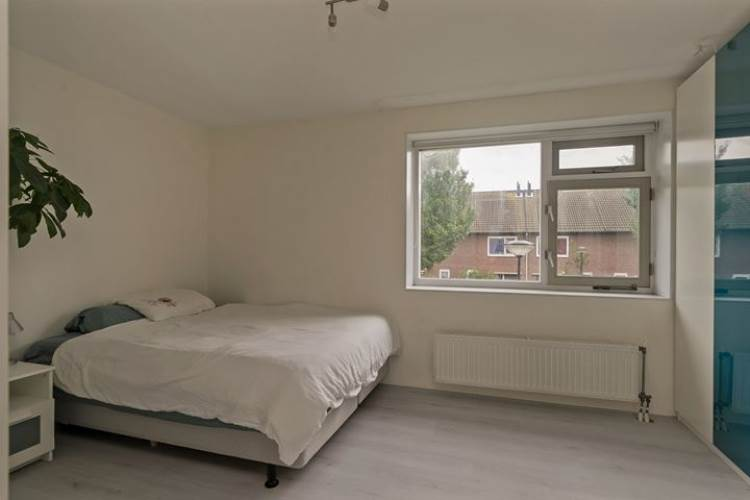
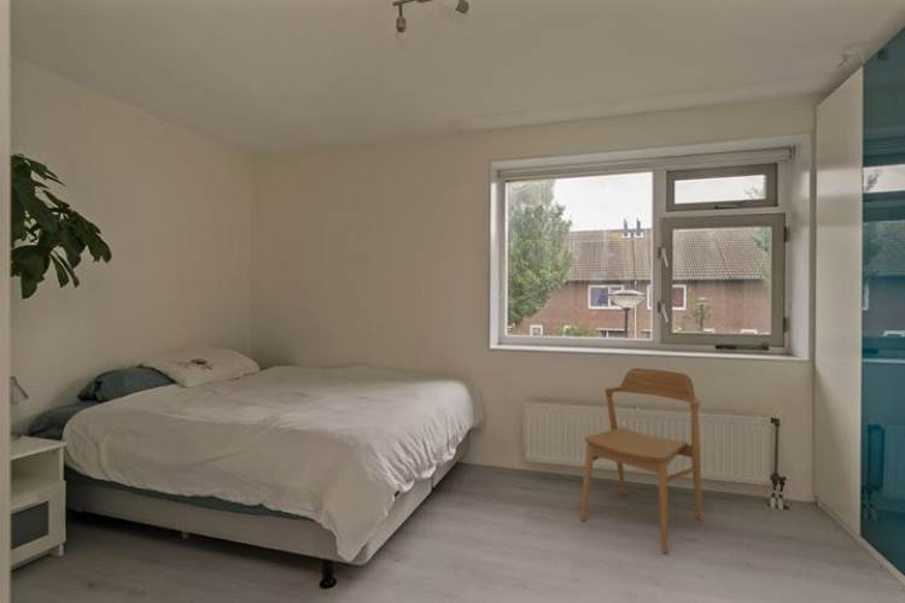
+ chair (642, 446)
